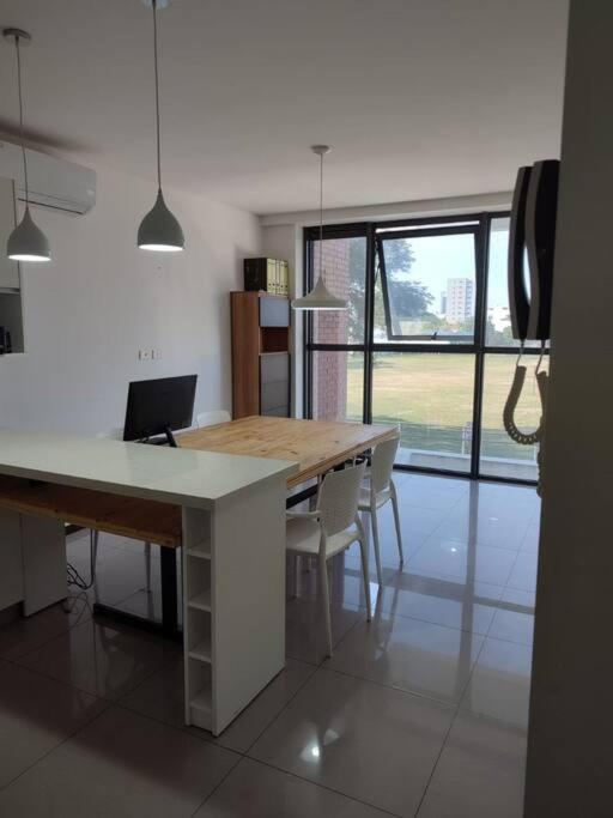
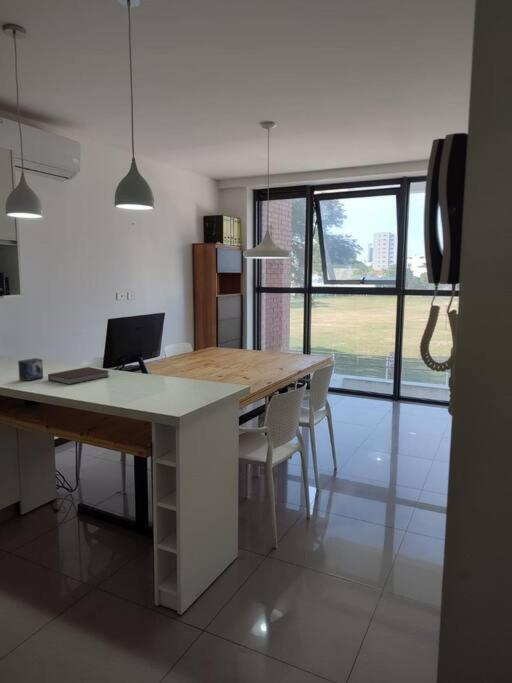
+ notebook (79, 375)
+ small box (30, 369)
